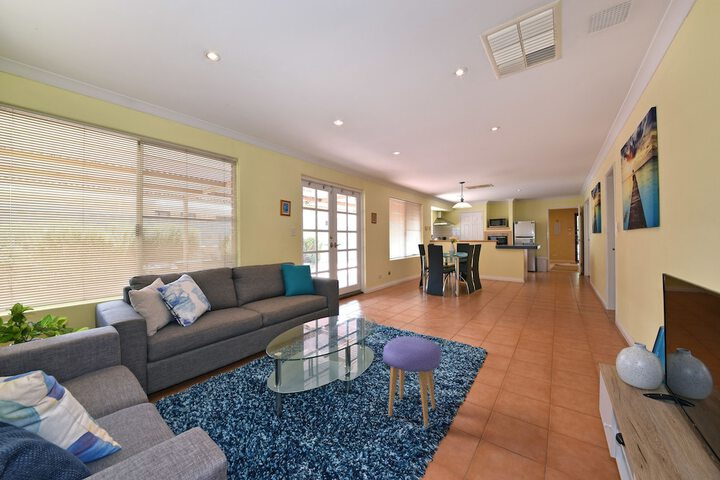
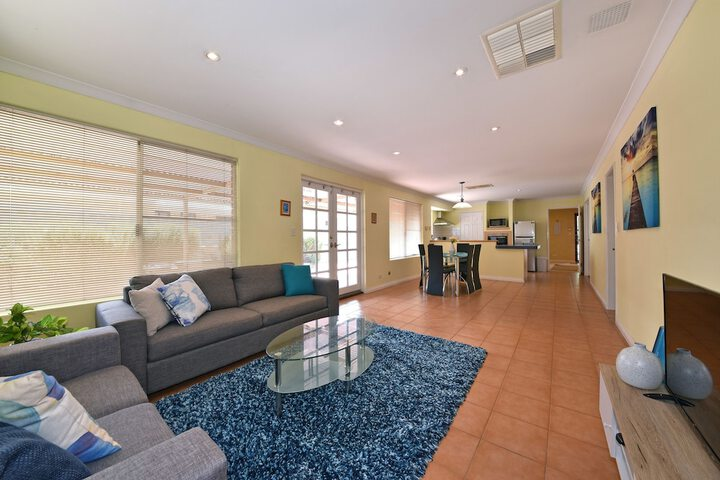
- stool (412, 371)
